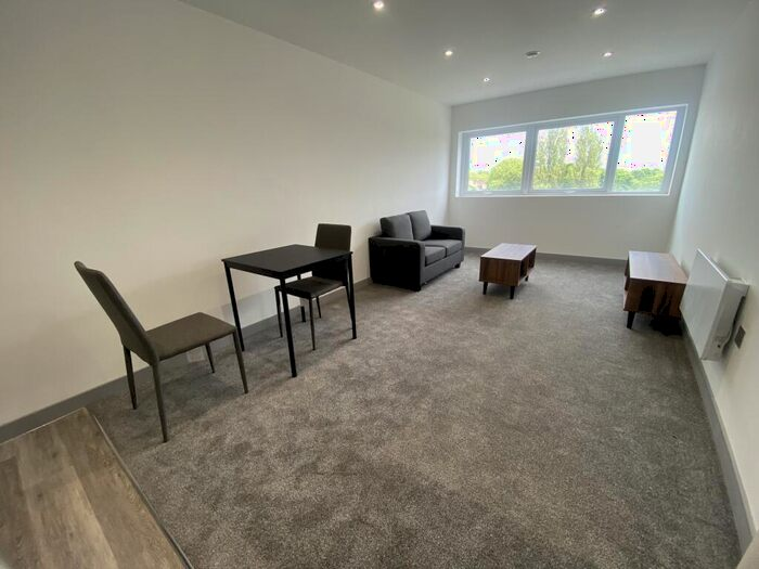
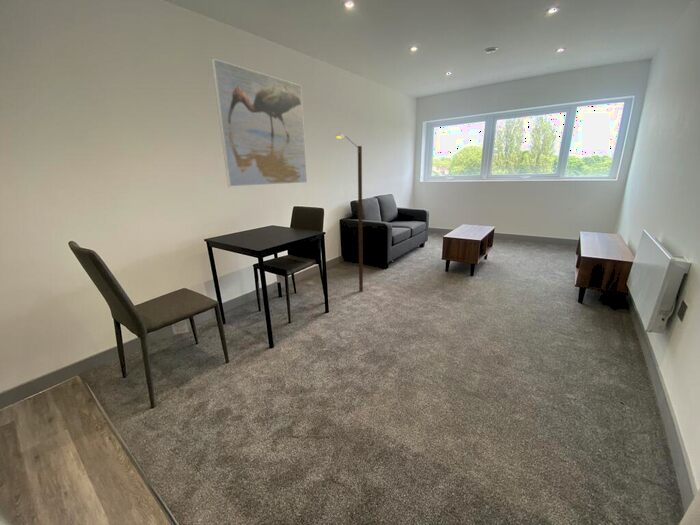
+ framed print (267, 131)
+ street lamp (358, 220)
